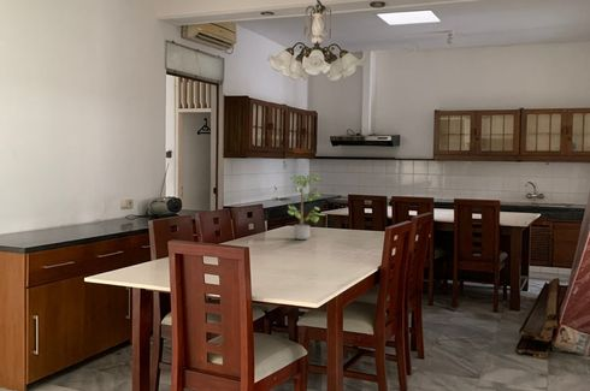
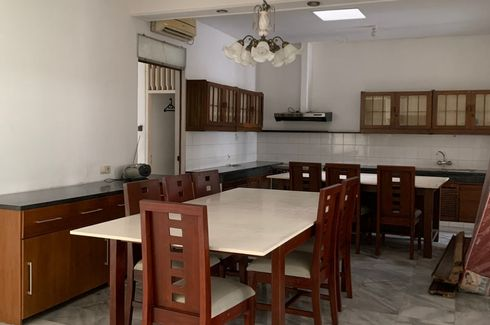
- potted plant (307, 200)
